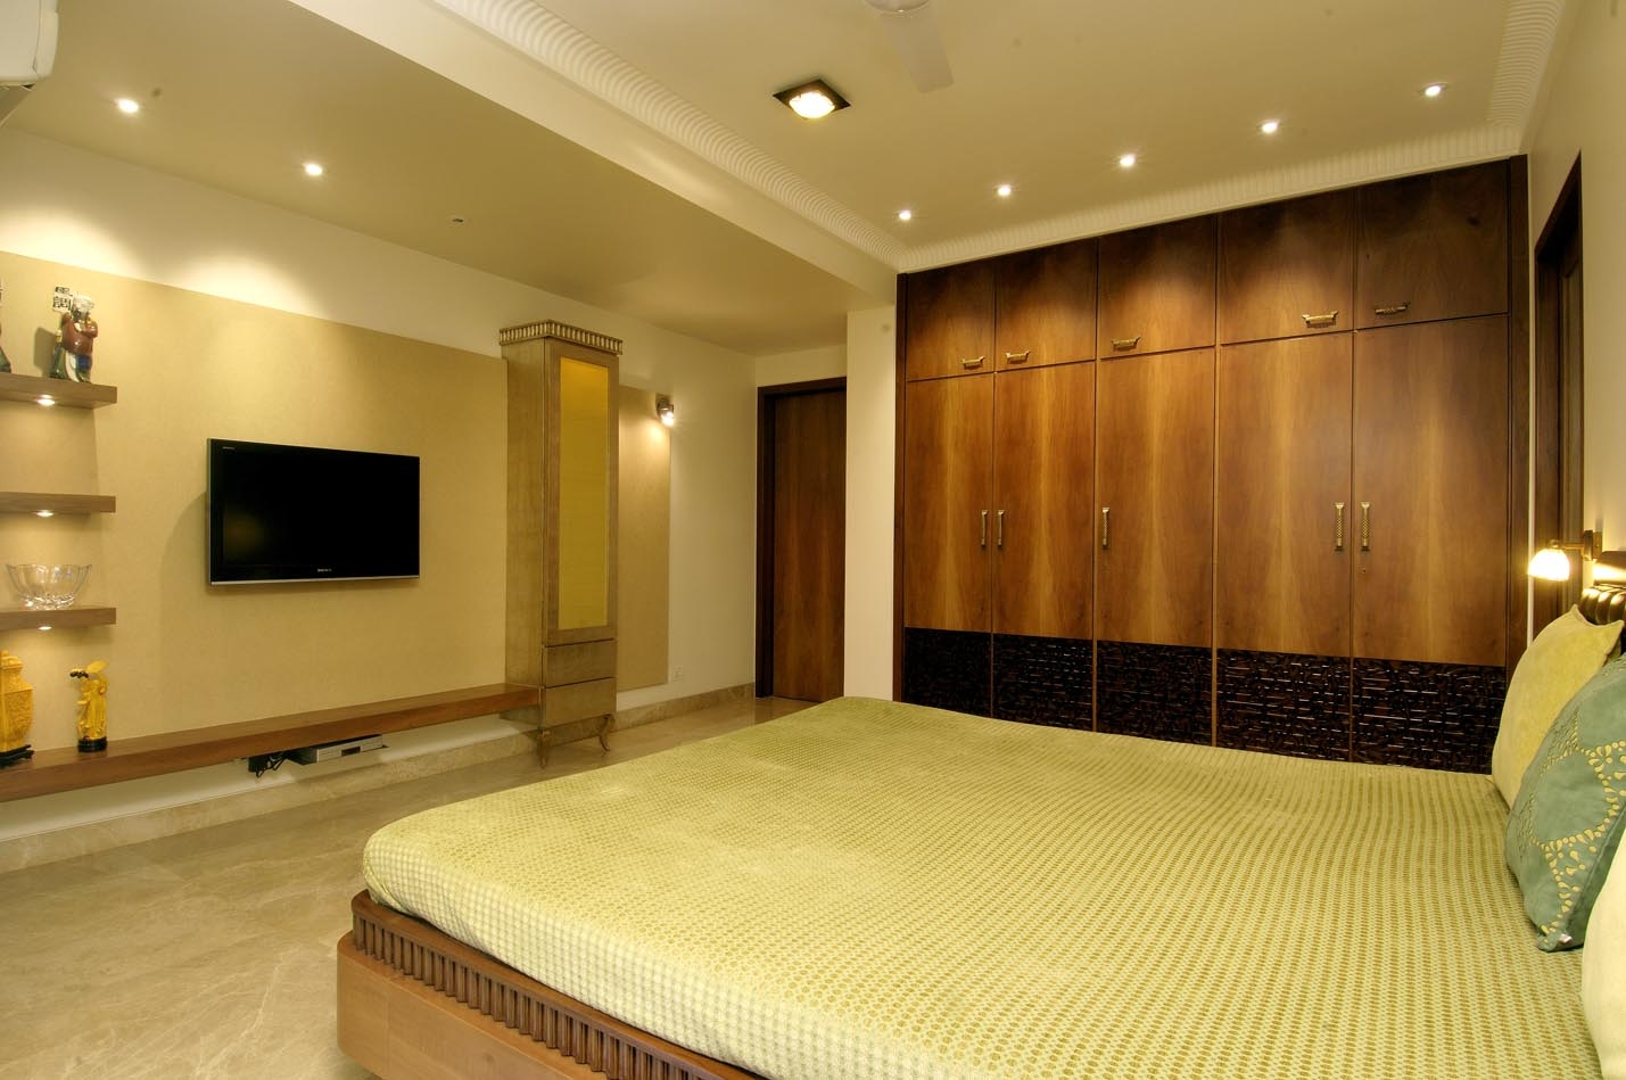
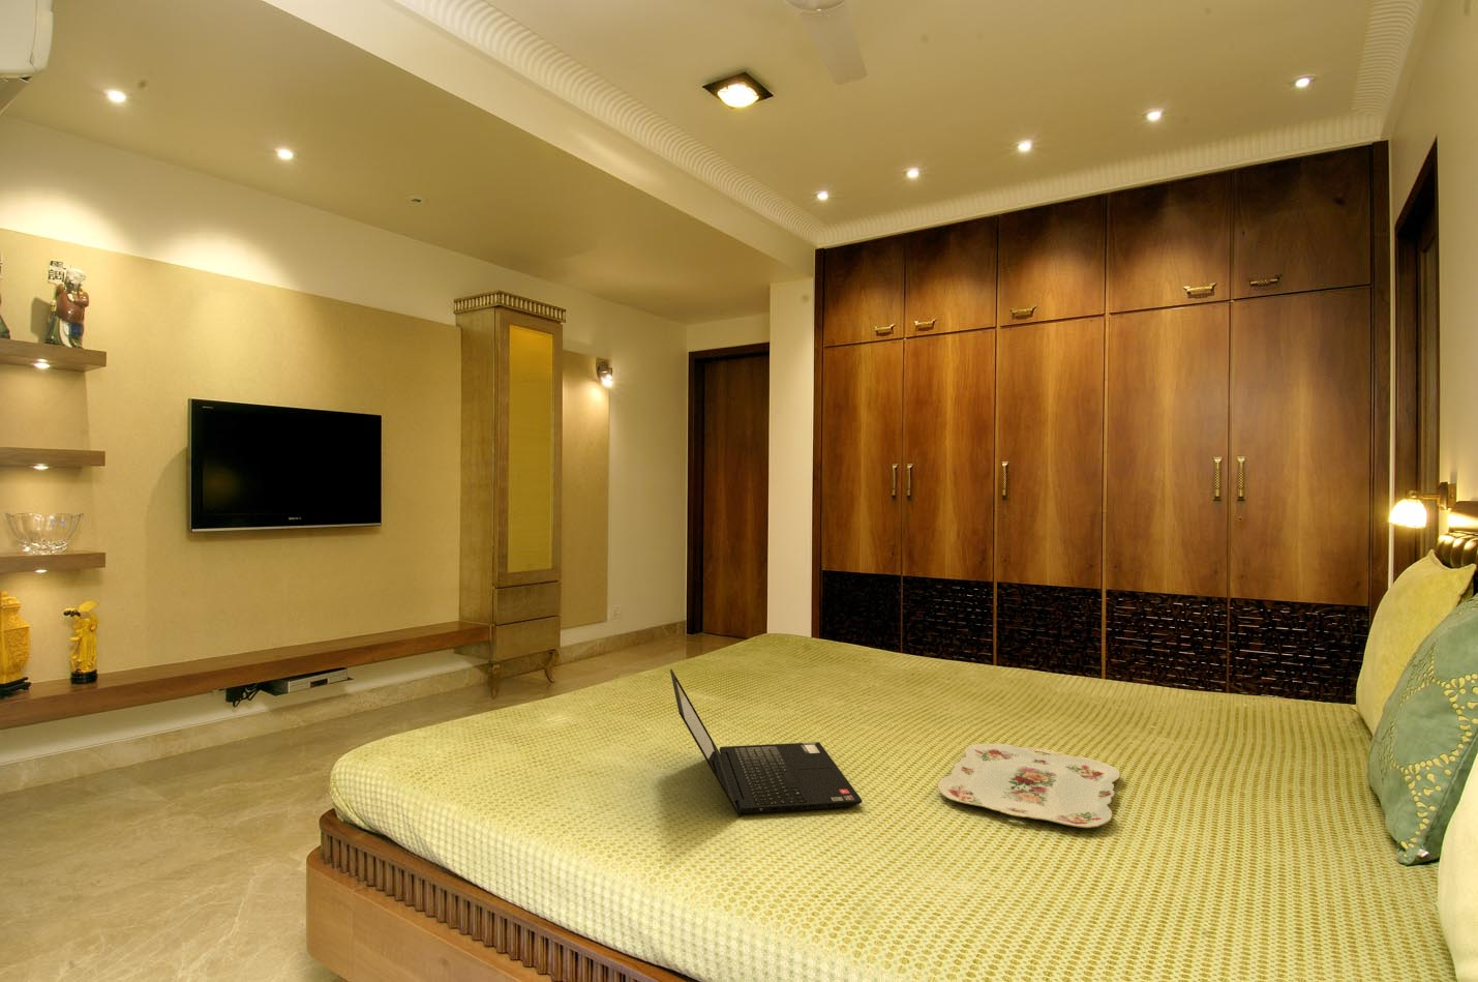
+ serving tray (1030, 781)
+ laptop computer (757, 745)
